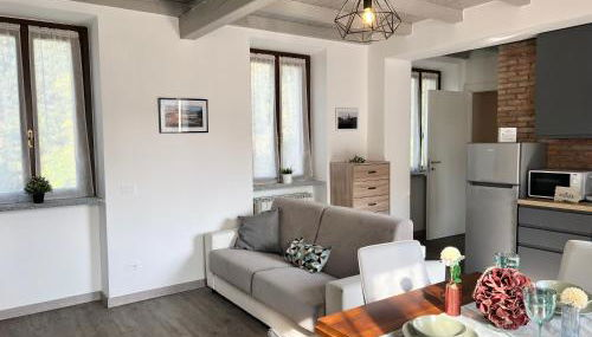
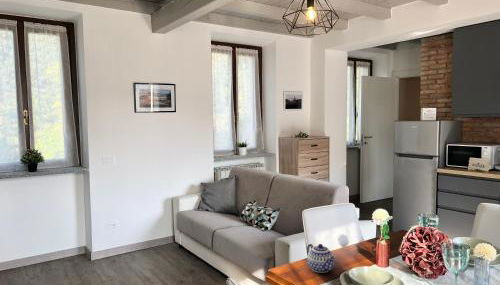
+ teapot (320, 256)
